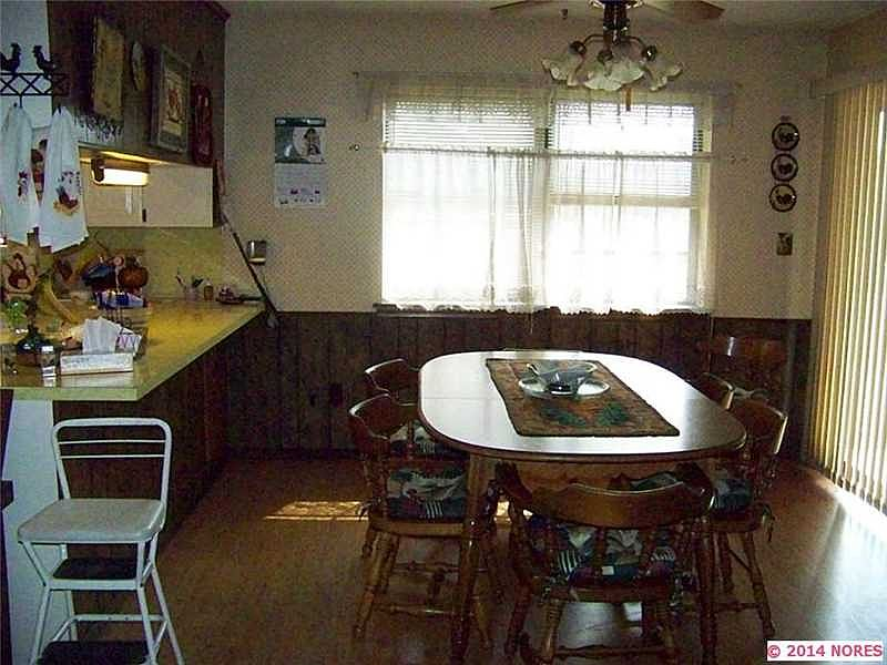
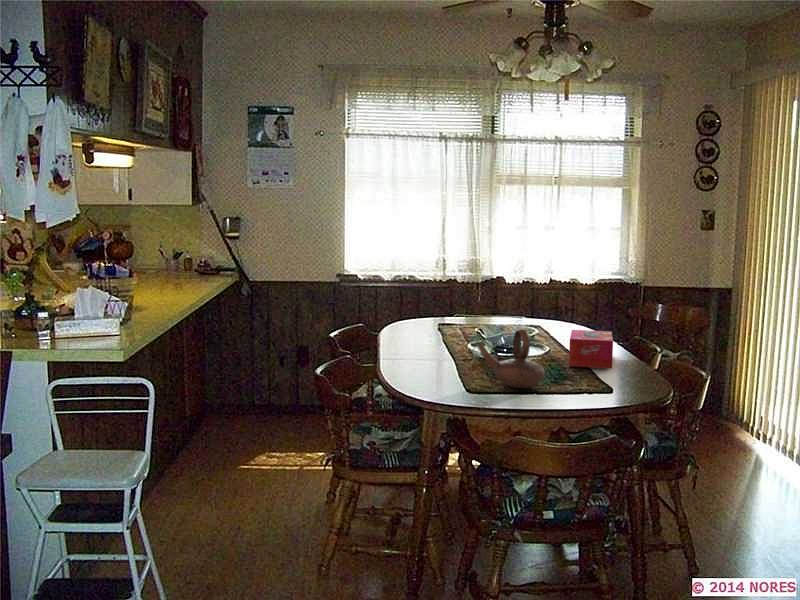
+ teapot (511, 359)
+ tissue box (590, 348)
